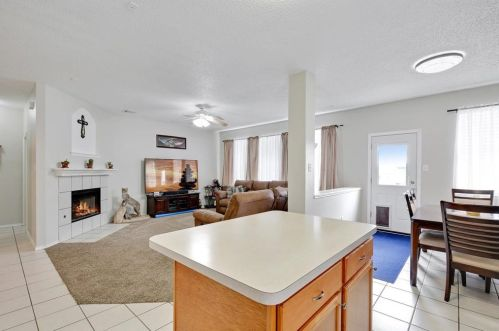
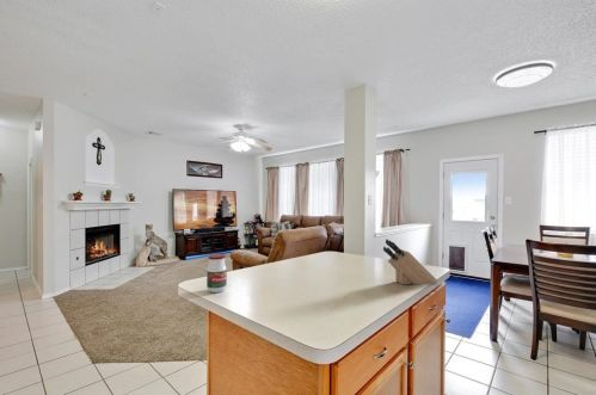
+ knife block (408, 260)
+ jar (216, 272)
